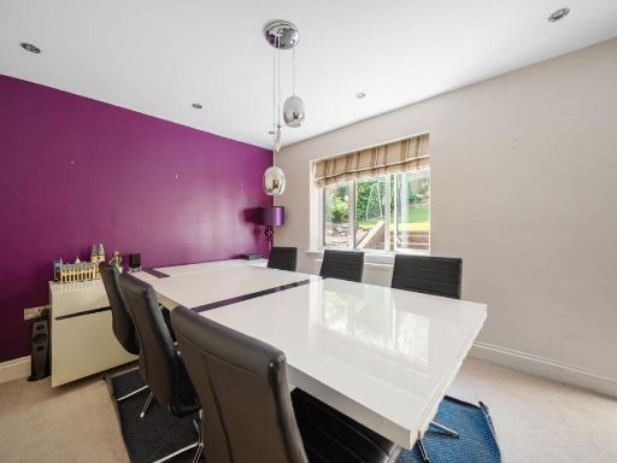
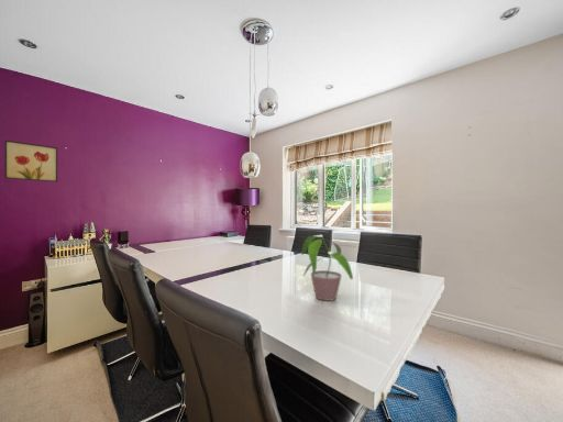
+ wall art (32, 162)
+ potted plant (329, 266)
